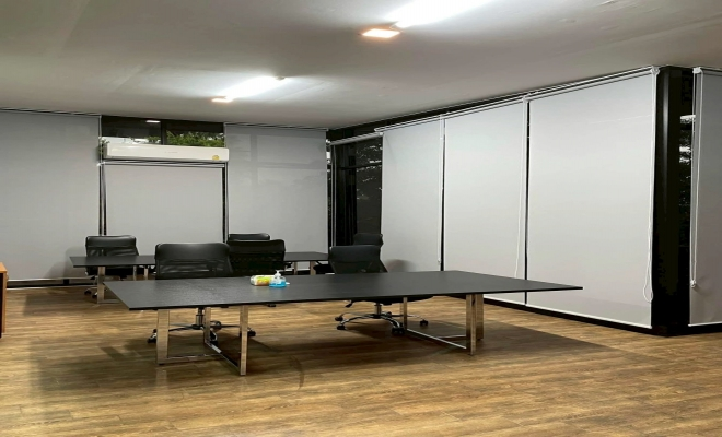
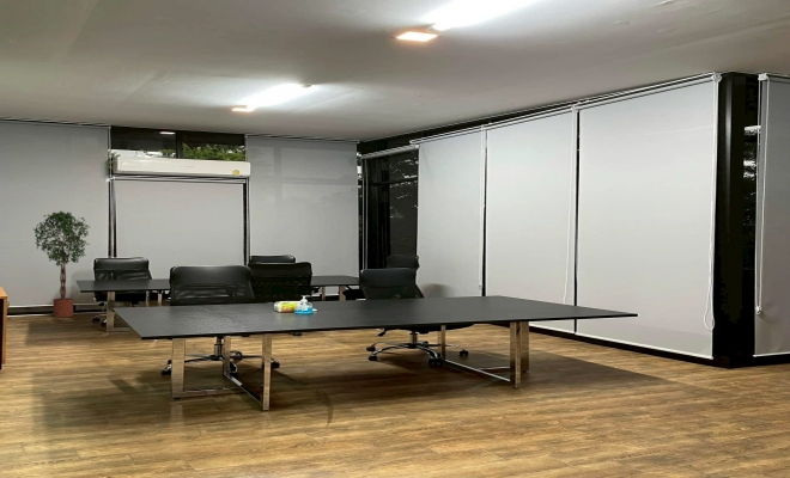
+ potted tree (61, 263)
